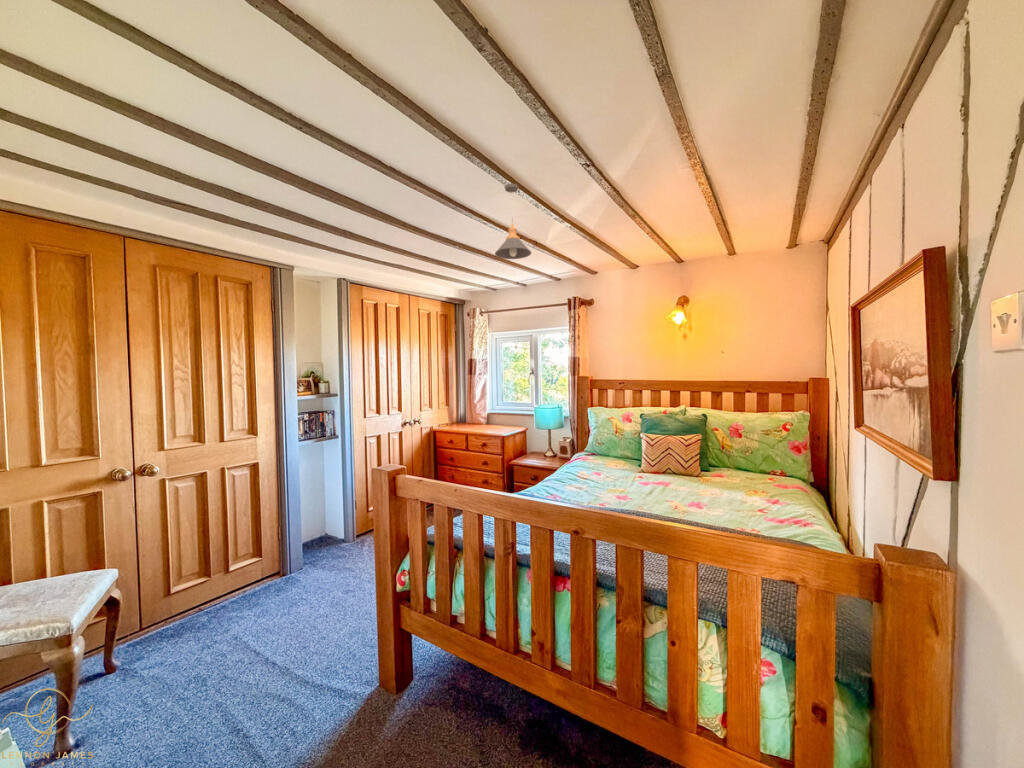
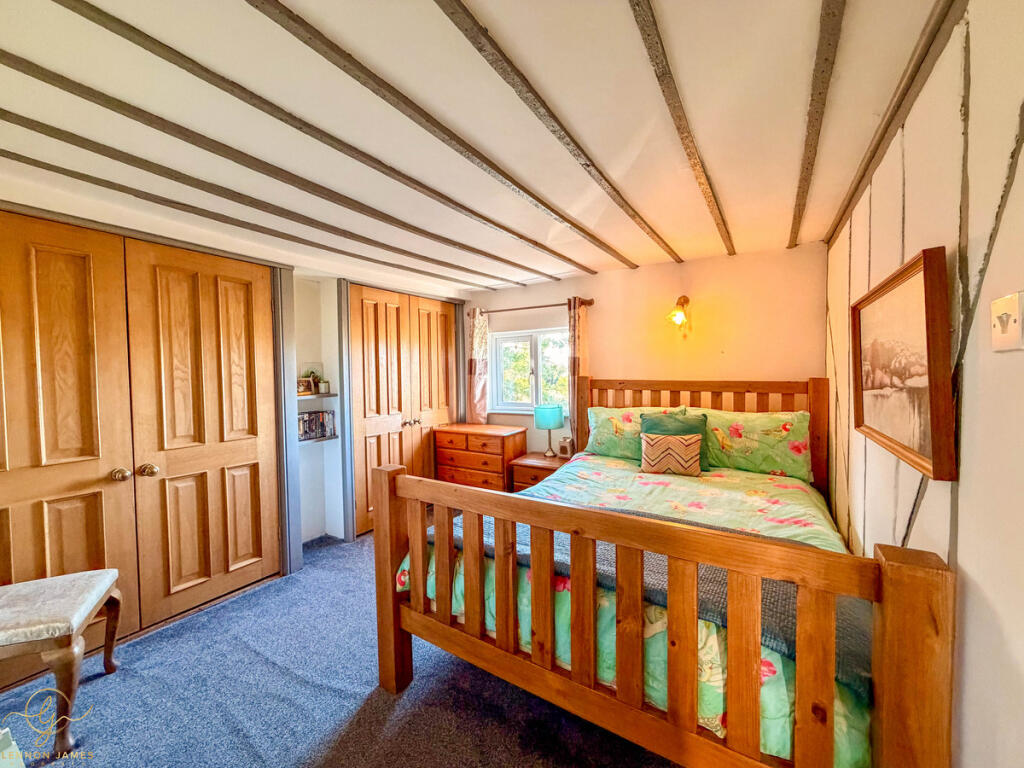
- pendant light (512, 221)
